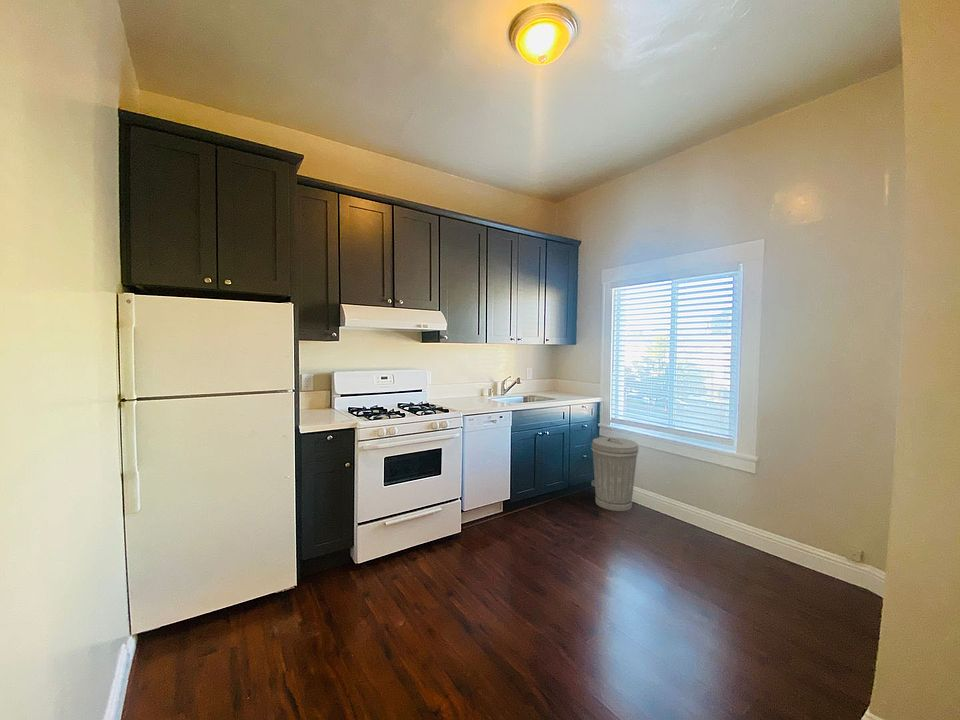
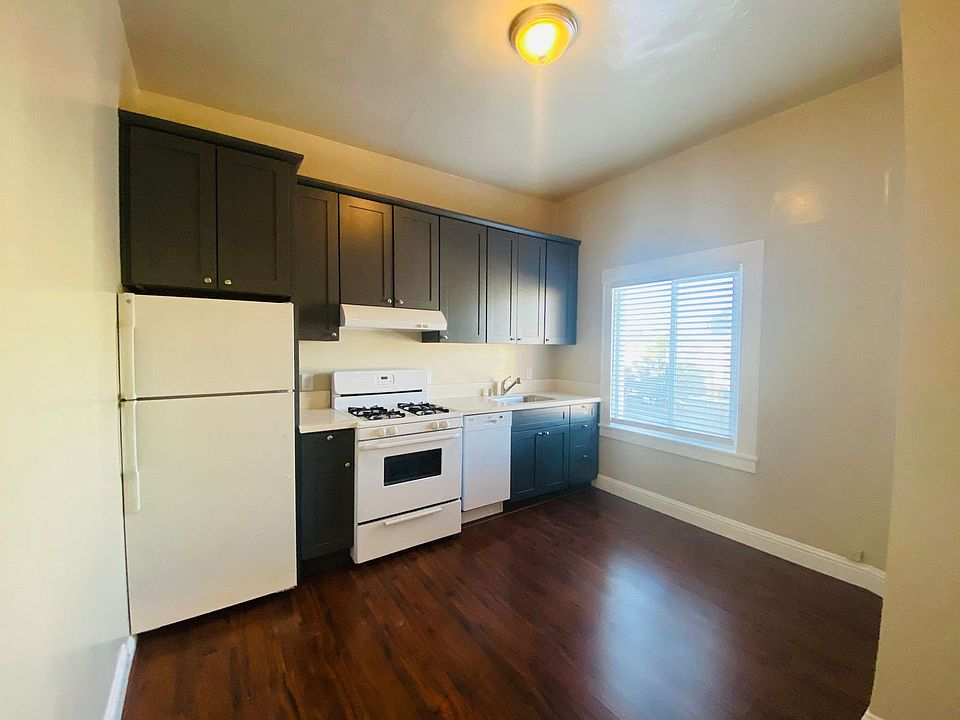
- trash can (614, 471)
